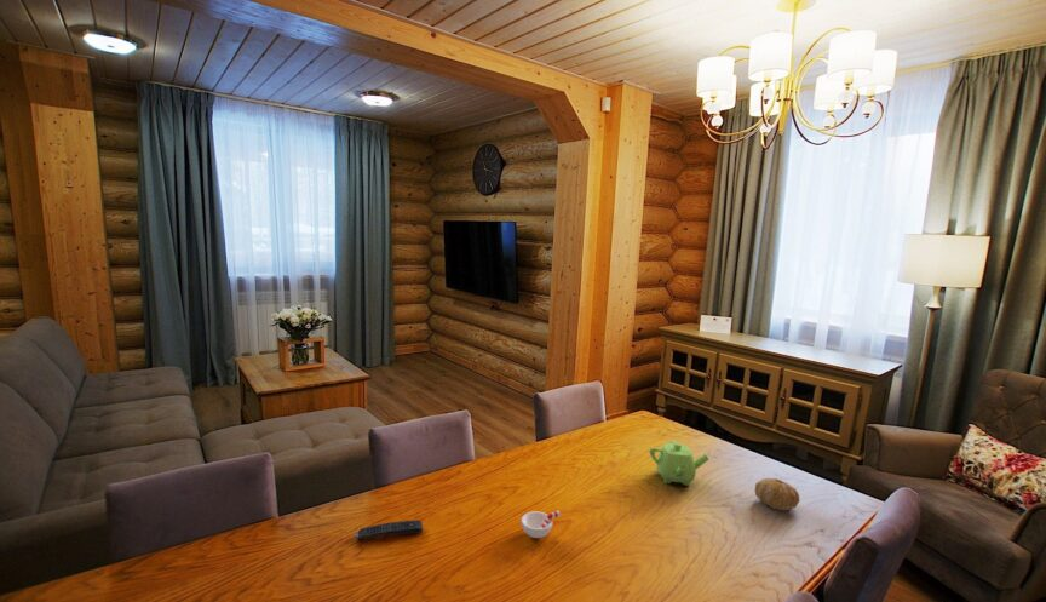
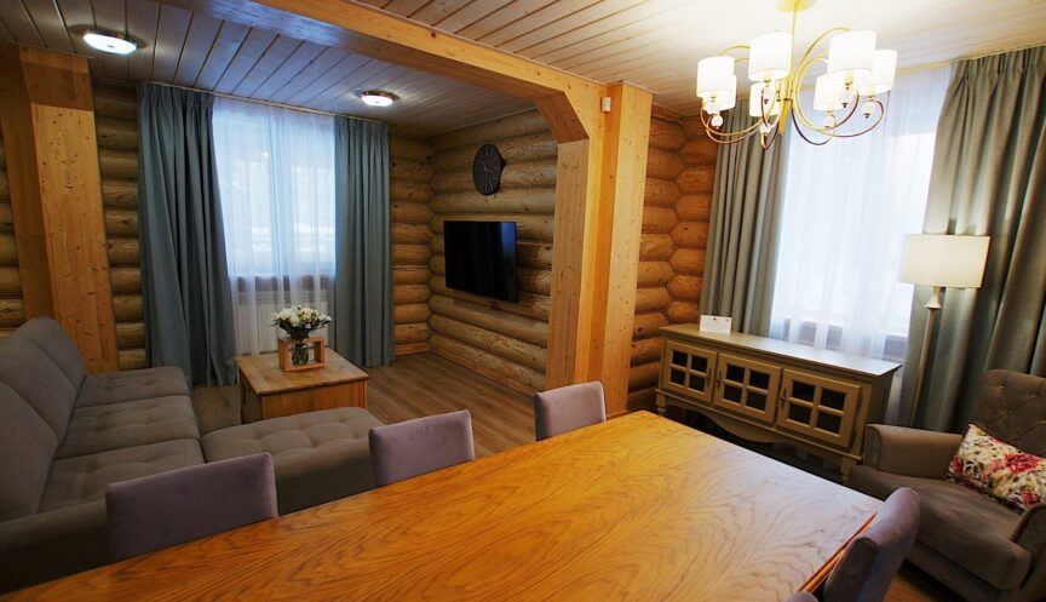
- cup (539, 524)
- teapot (678, 461)
- fruit (776, 492)
- remote control (389, 529)
